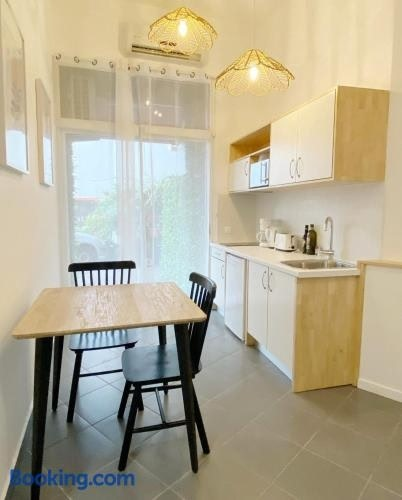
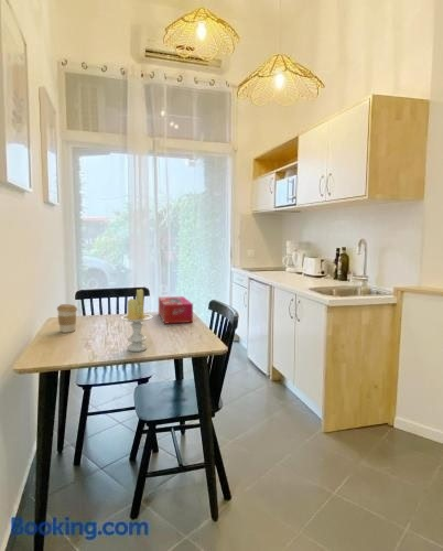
+ candle (137, 318)
+ tissue box (174, 309)
+ coffee cup (67, 317)
